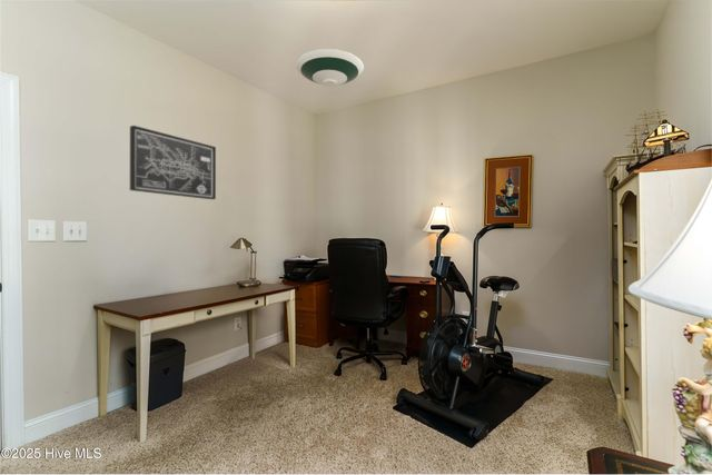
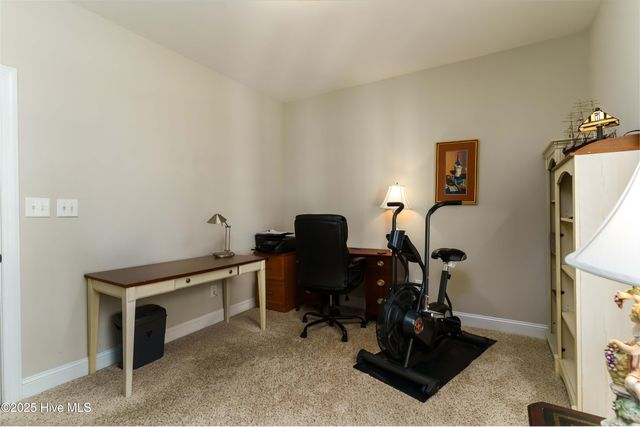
- wall art (177, 166)
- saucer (329, 75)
